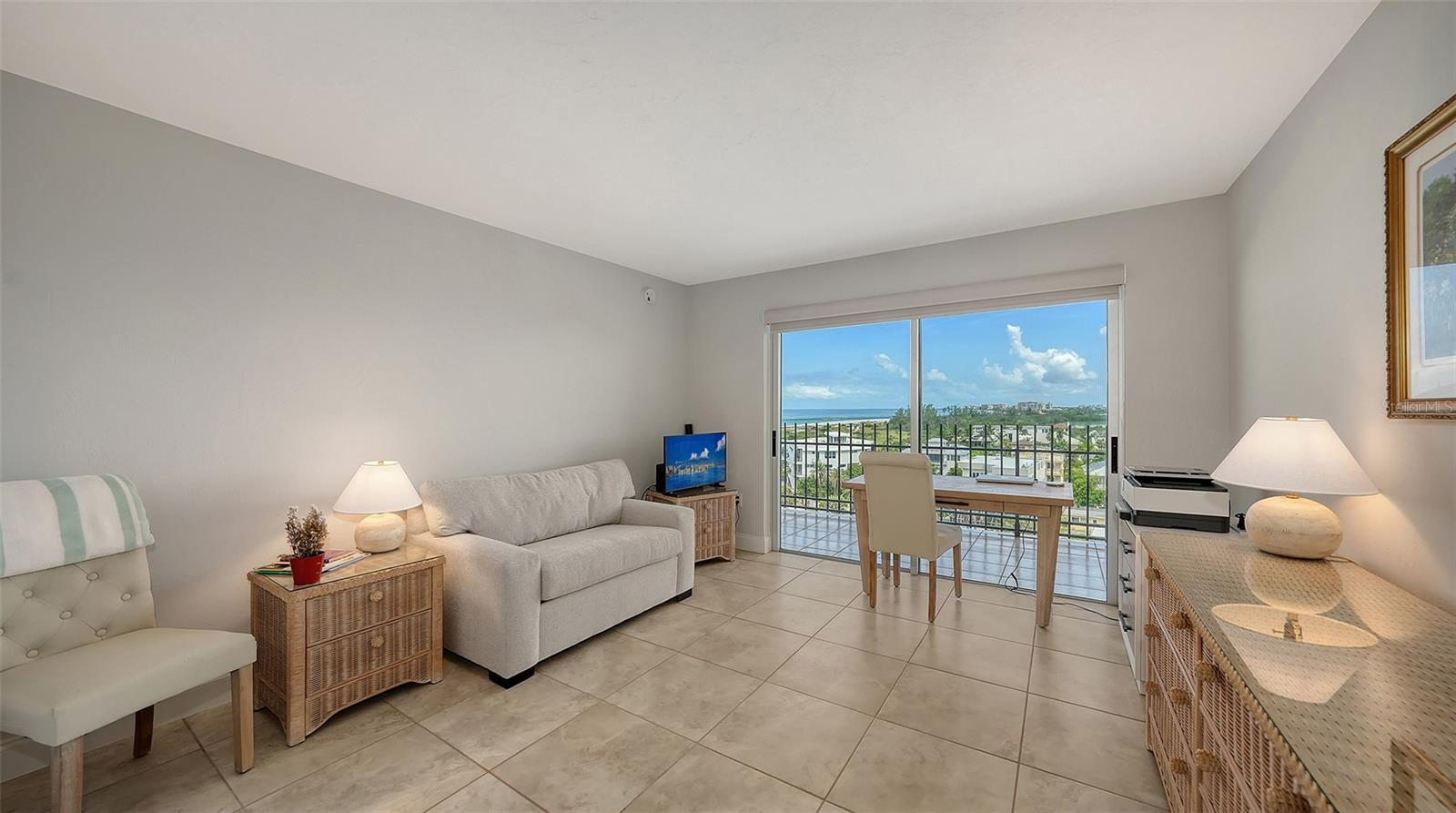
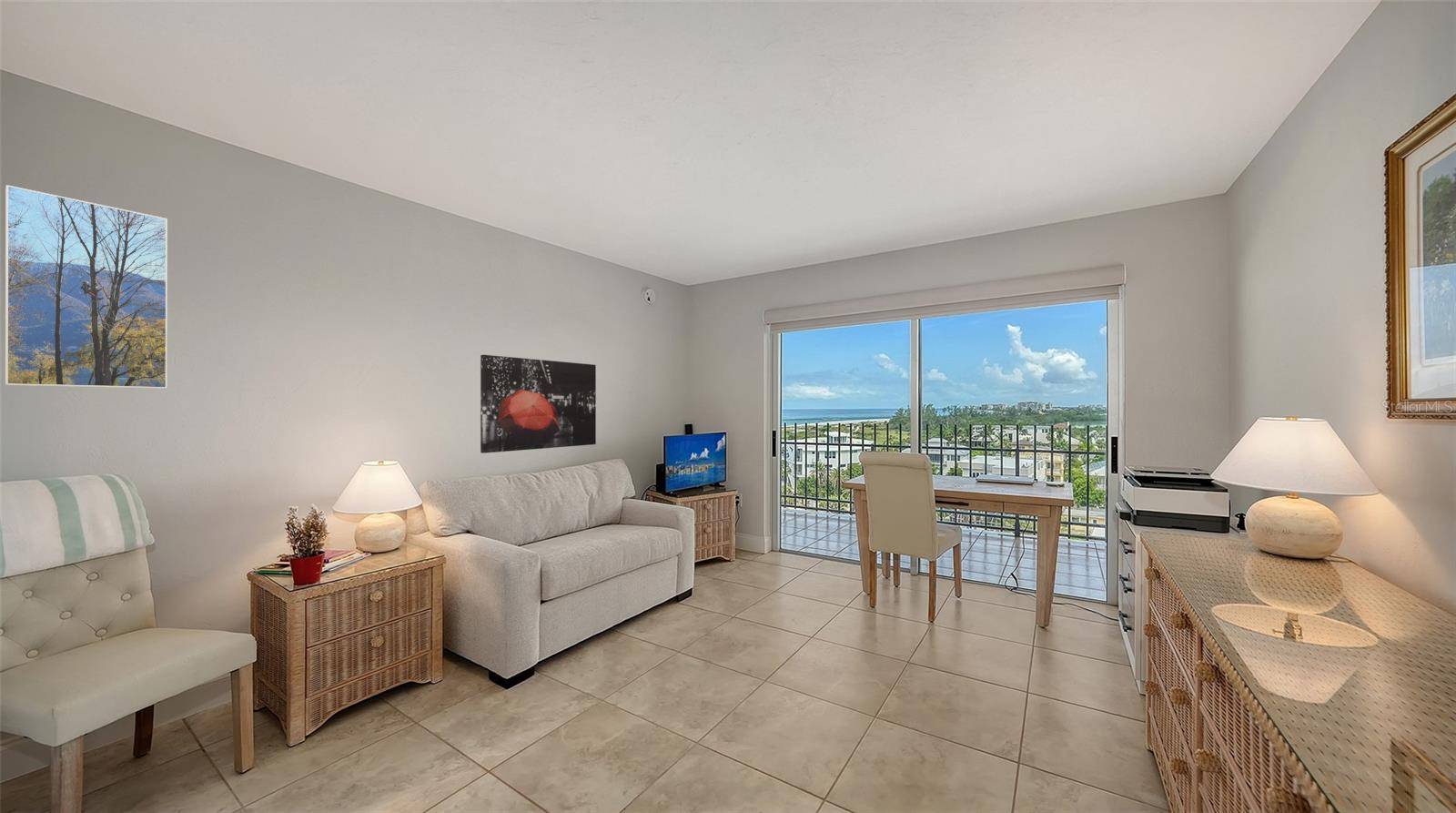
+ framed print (92, 295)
+ wall art (543, 404)
